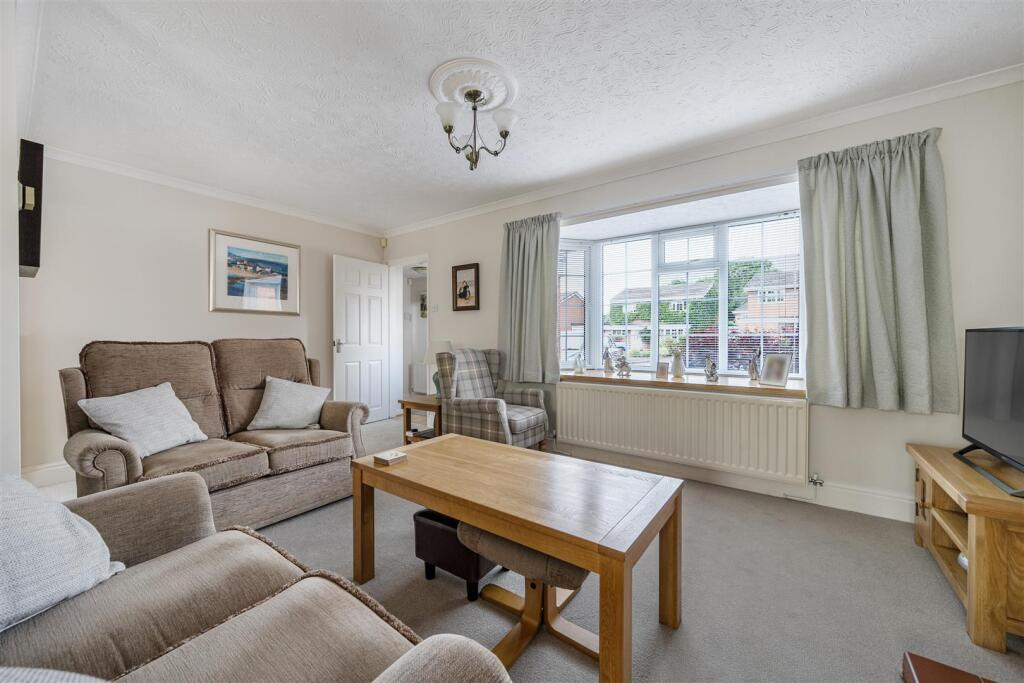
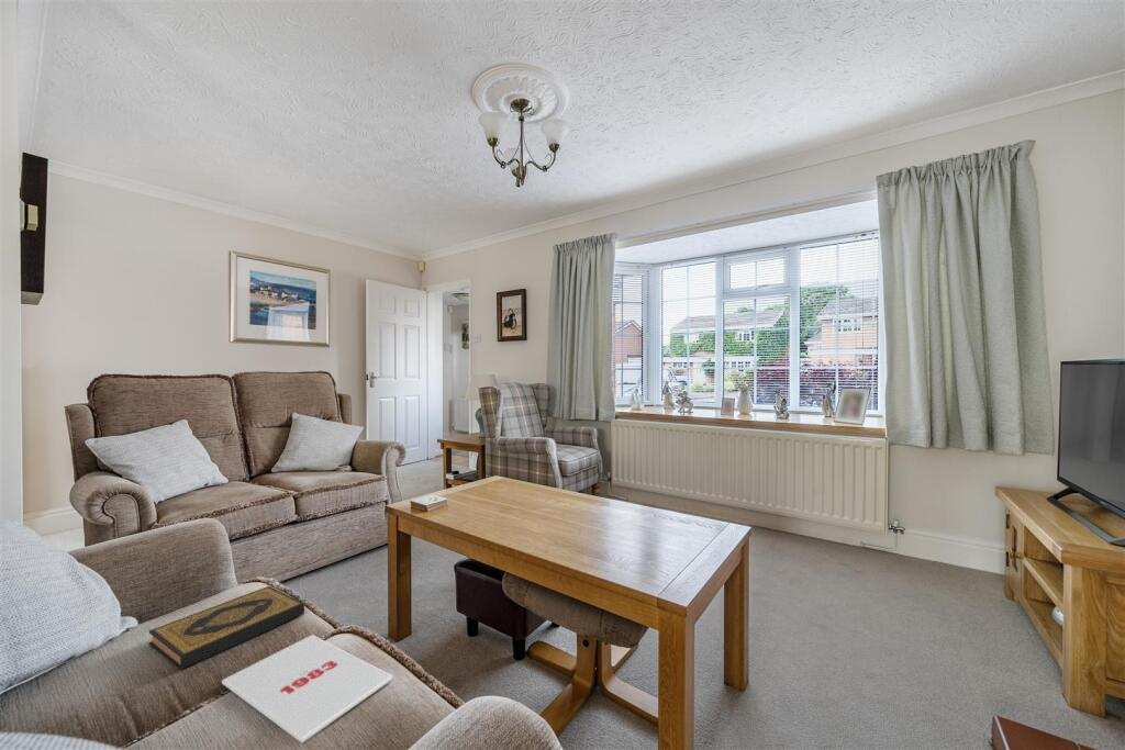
+ magazine (308, 680)
+ hardback book (231, 622)
